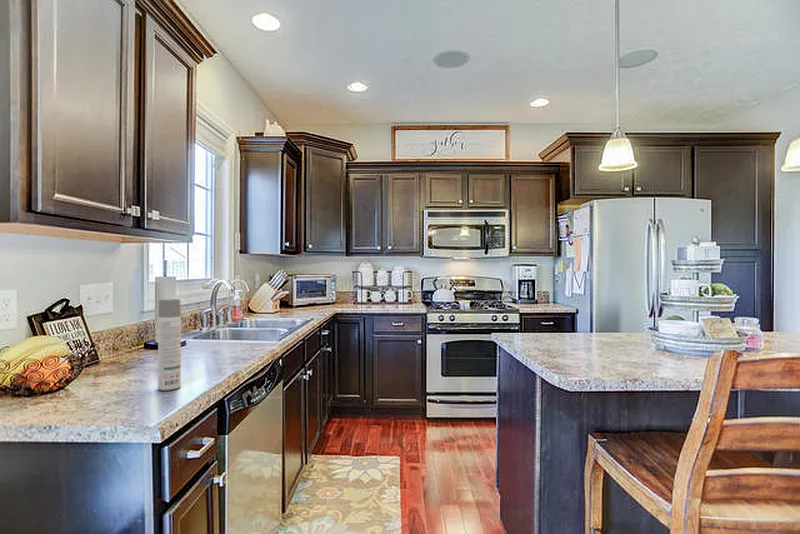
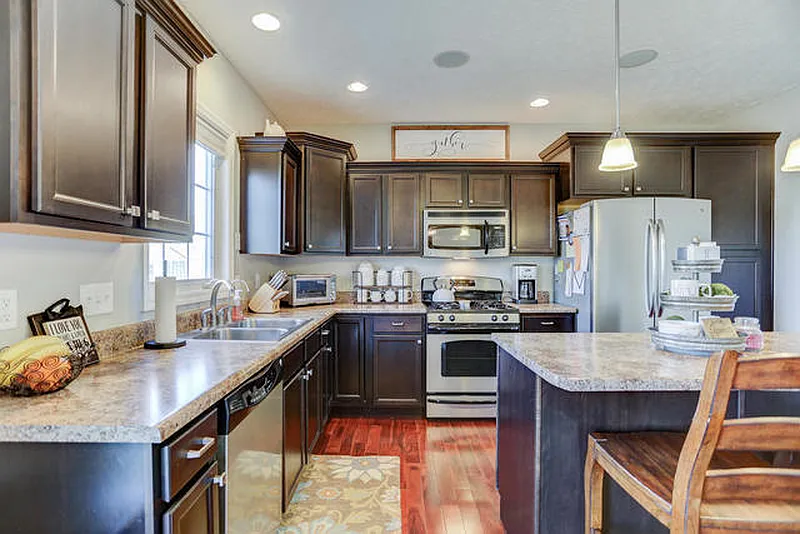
- spray bottle (169, 343)
